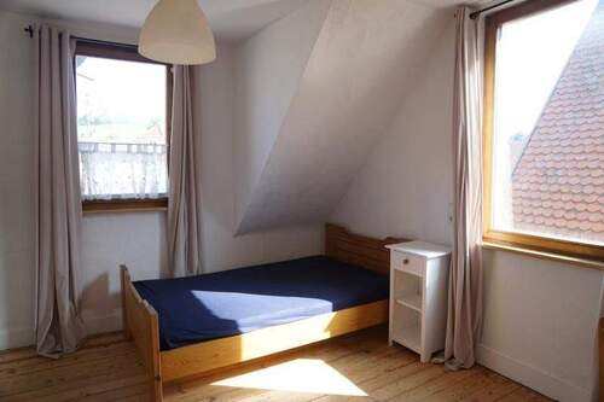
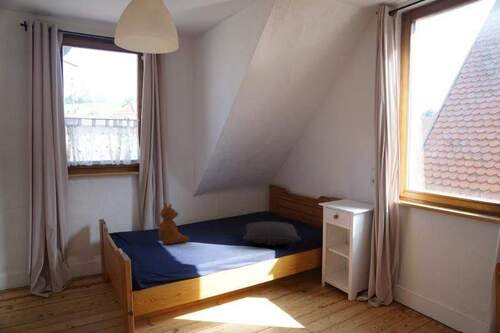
+ teddy bear (173, 222)
+ pillow (270, 232)
